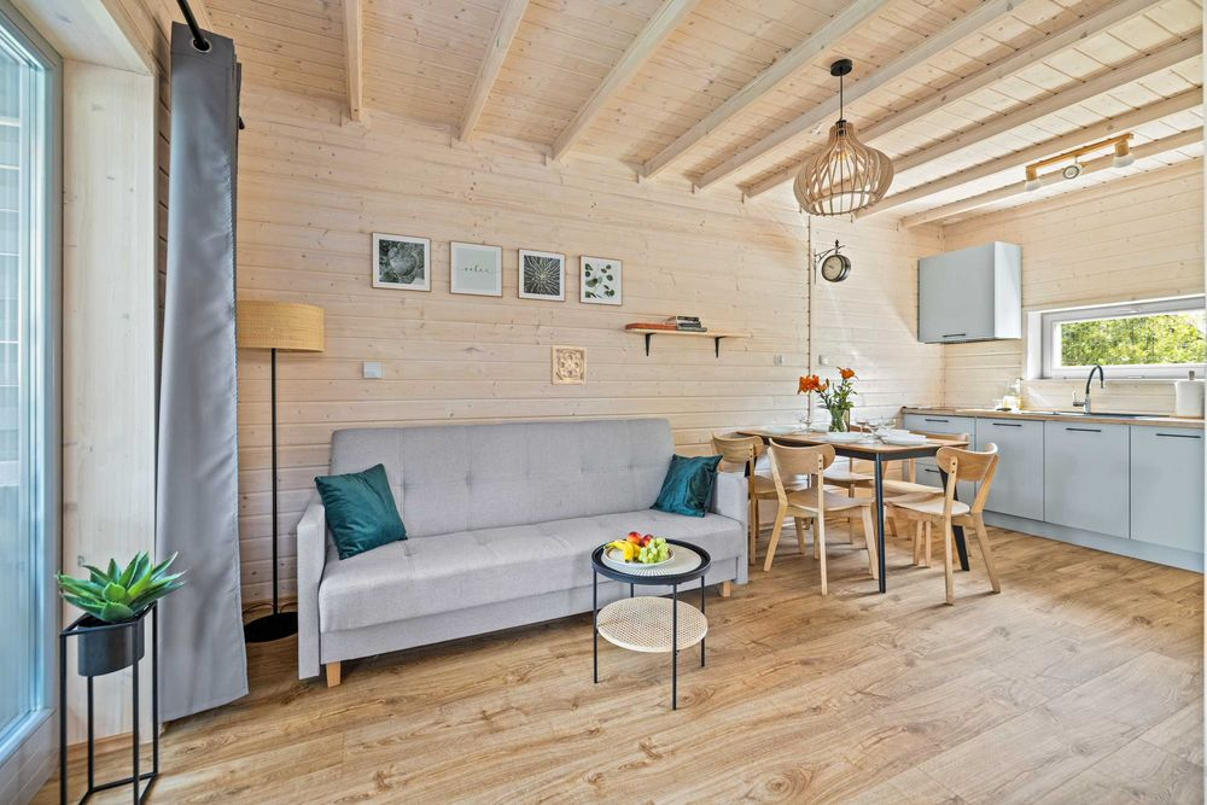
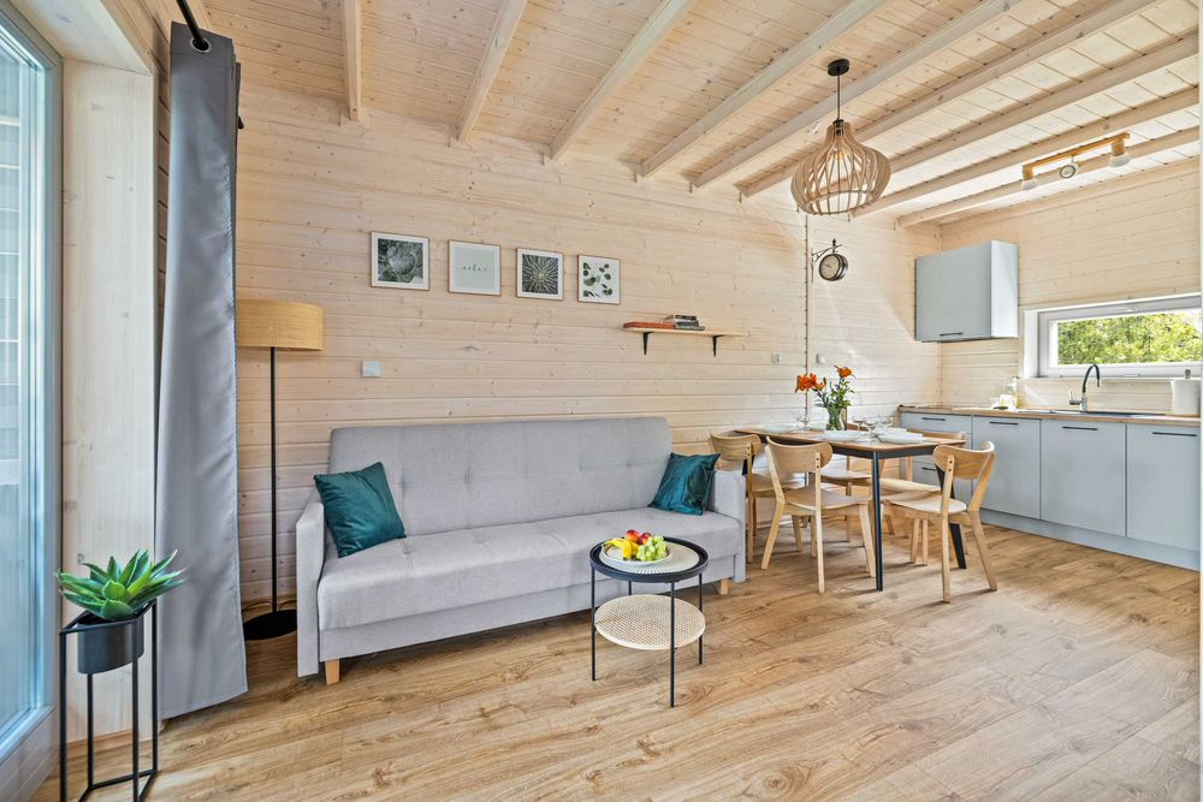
- wall ornament (568, 366)
